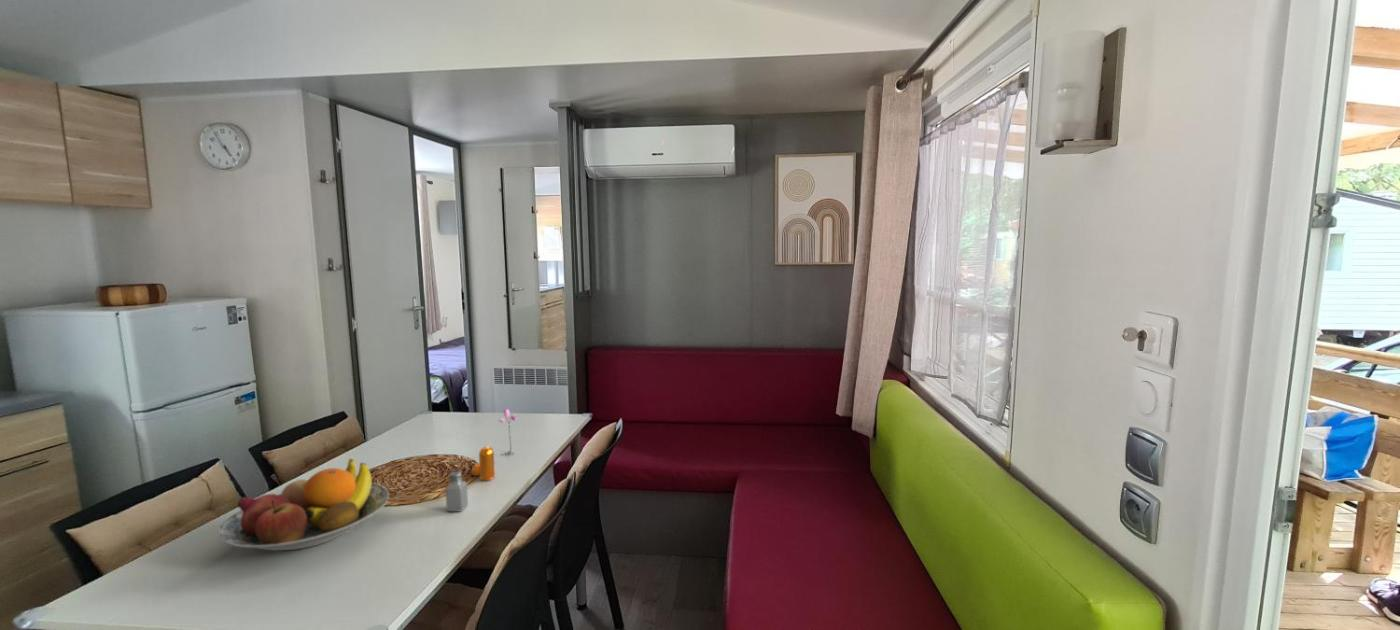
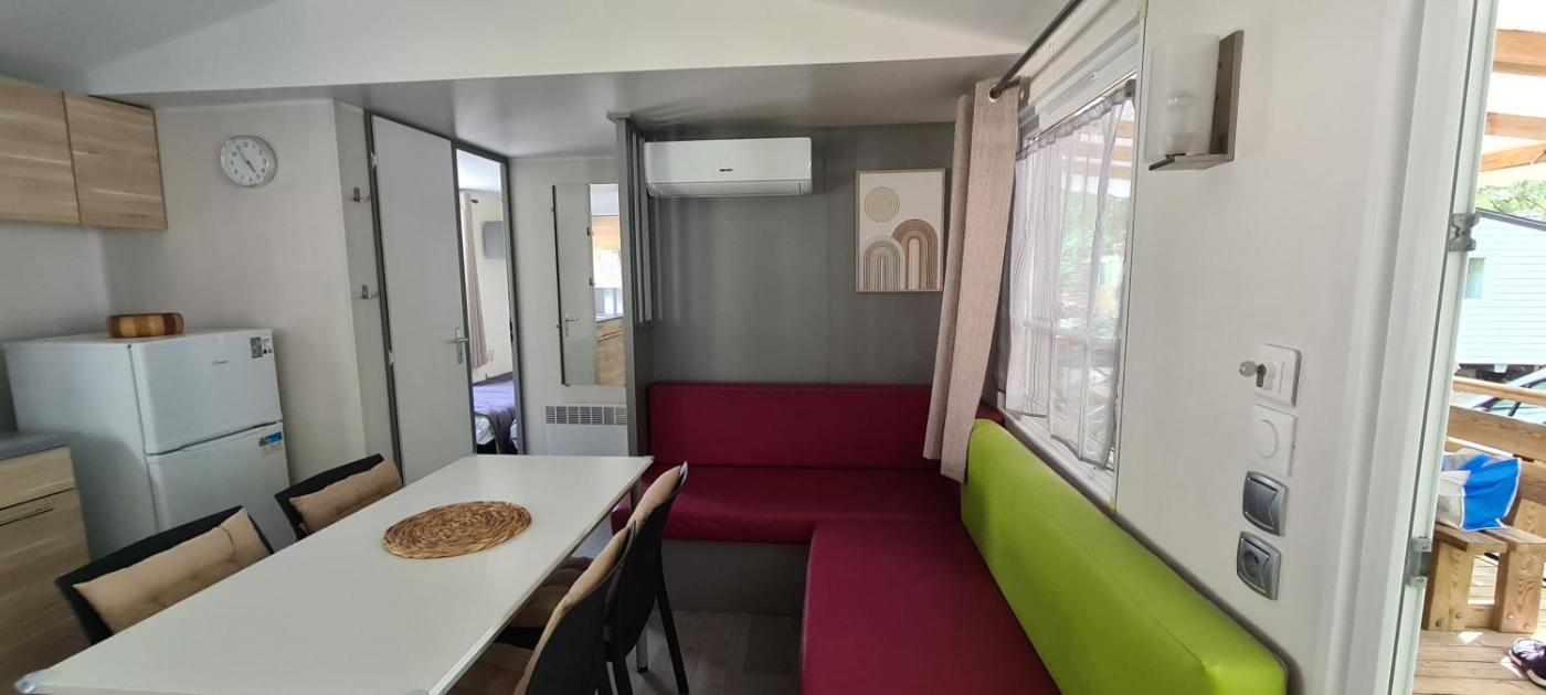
- flower (509, 431)
- pepper shaker (482, 460)
- fruit bowl (309, 504)
- saltshaker (456, 490)
